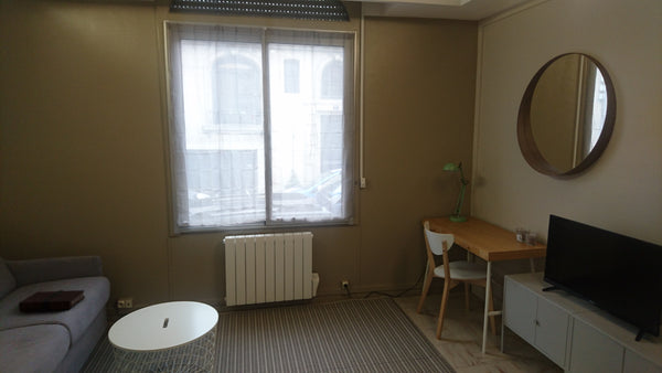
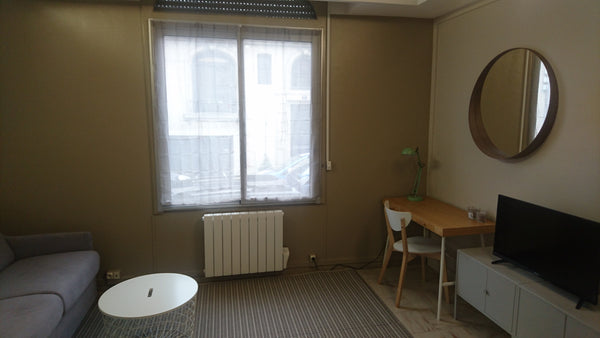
- book (53, 300)
